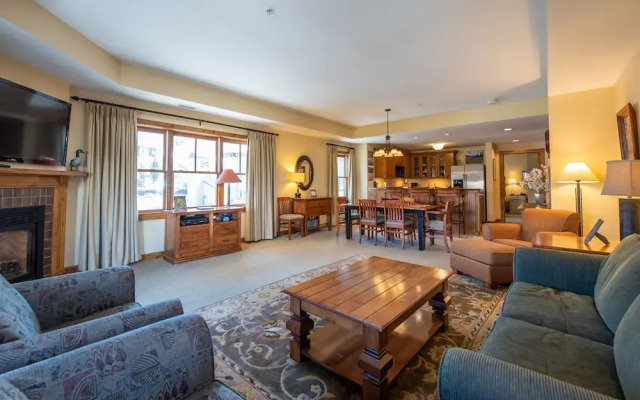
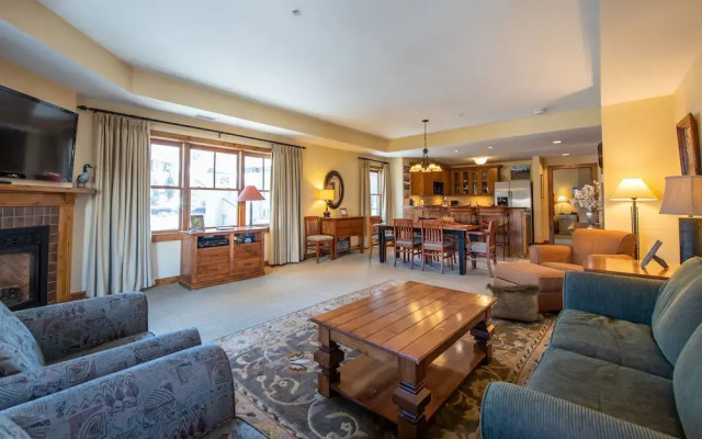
+ bag (512, 300)
